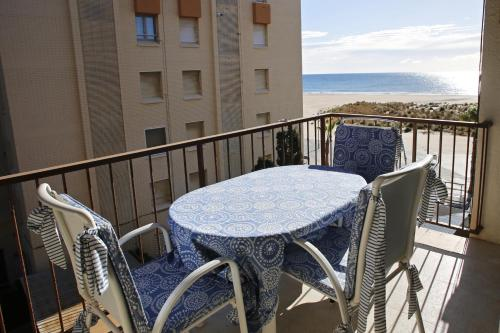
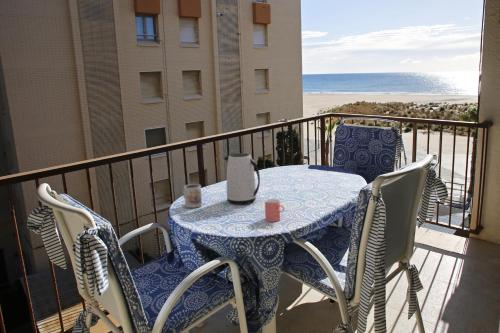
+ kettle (241, 177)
+ cup (275, 210)
+ mug (190, 195)
